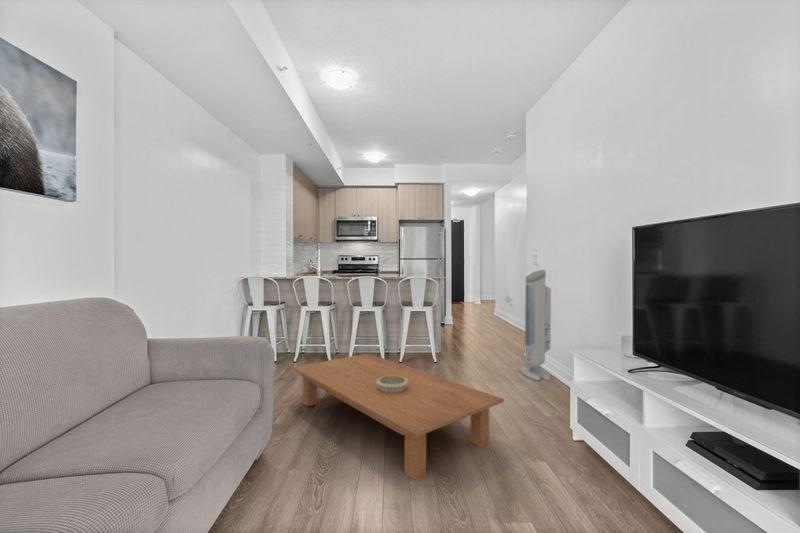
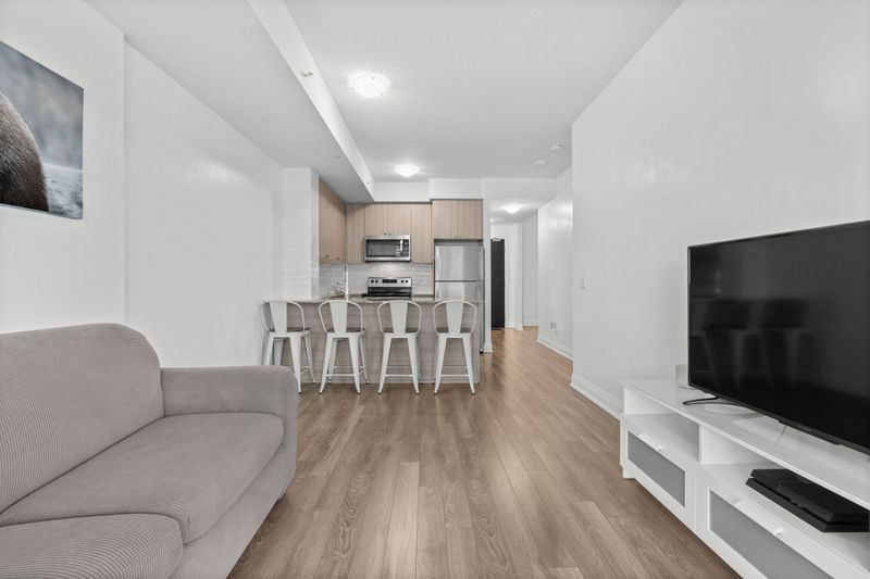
- air purifier (535, 321)
- decorative bowl (392, 383)
- coffee table (384, 401)
